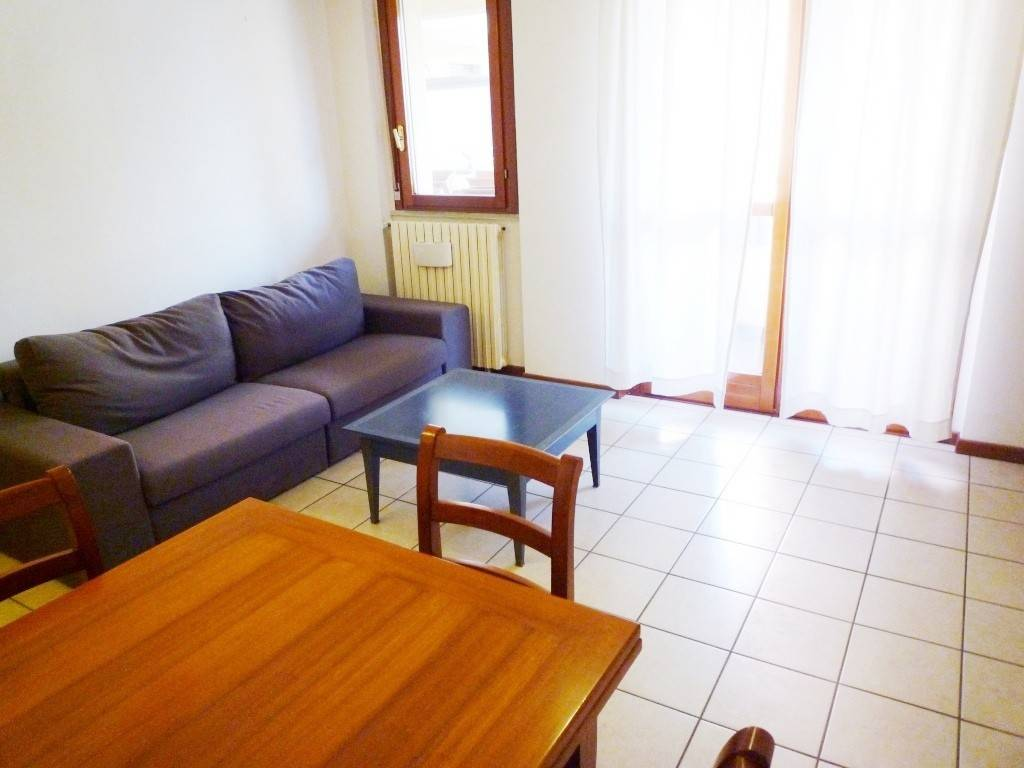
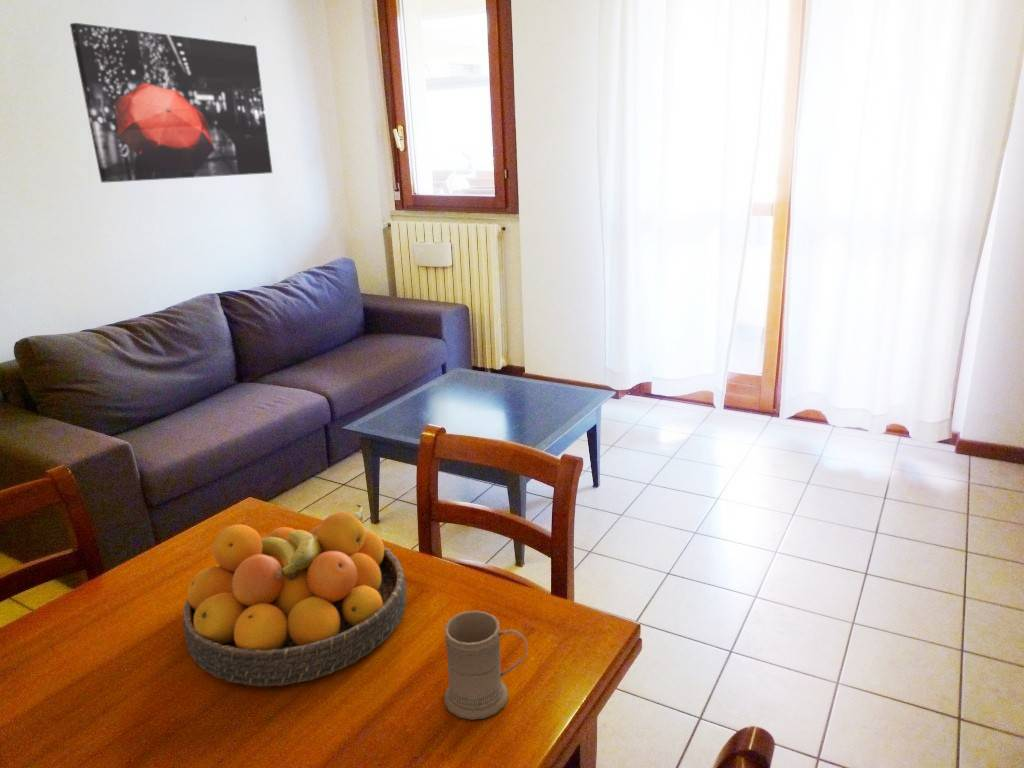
+ fruit bowl (295, 573)
+ mug (484, 662)
+ wall art (184, 108)
